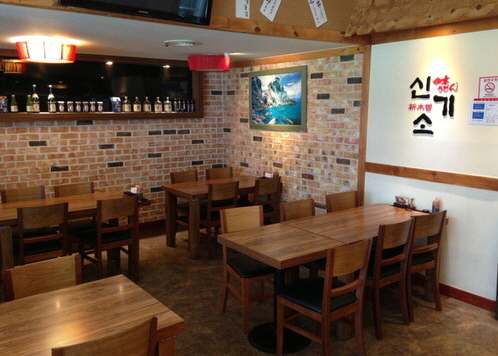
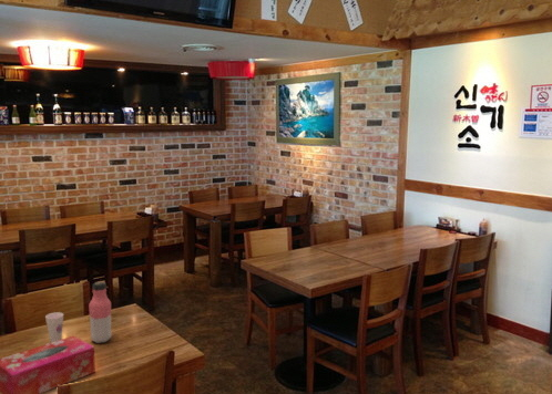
+ cup (54, 329)
+ water bottle (100, 311)
+ tissue box (45, 366)
